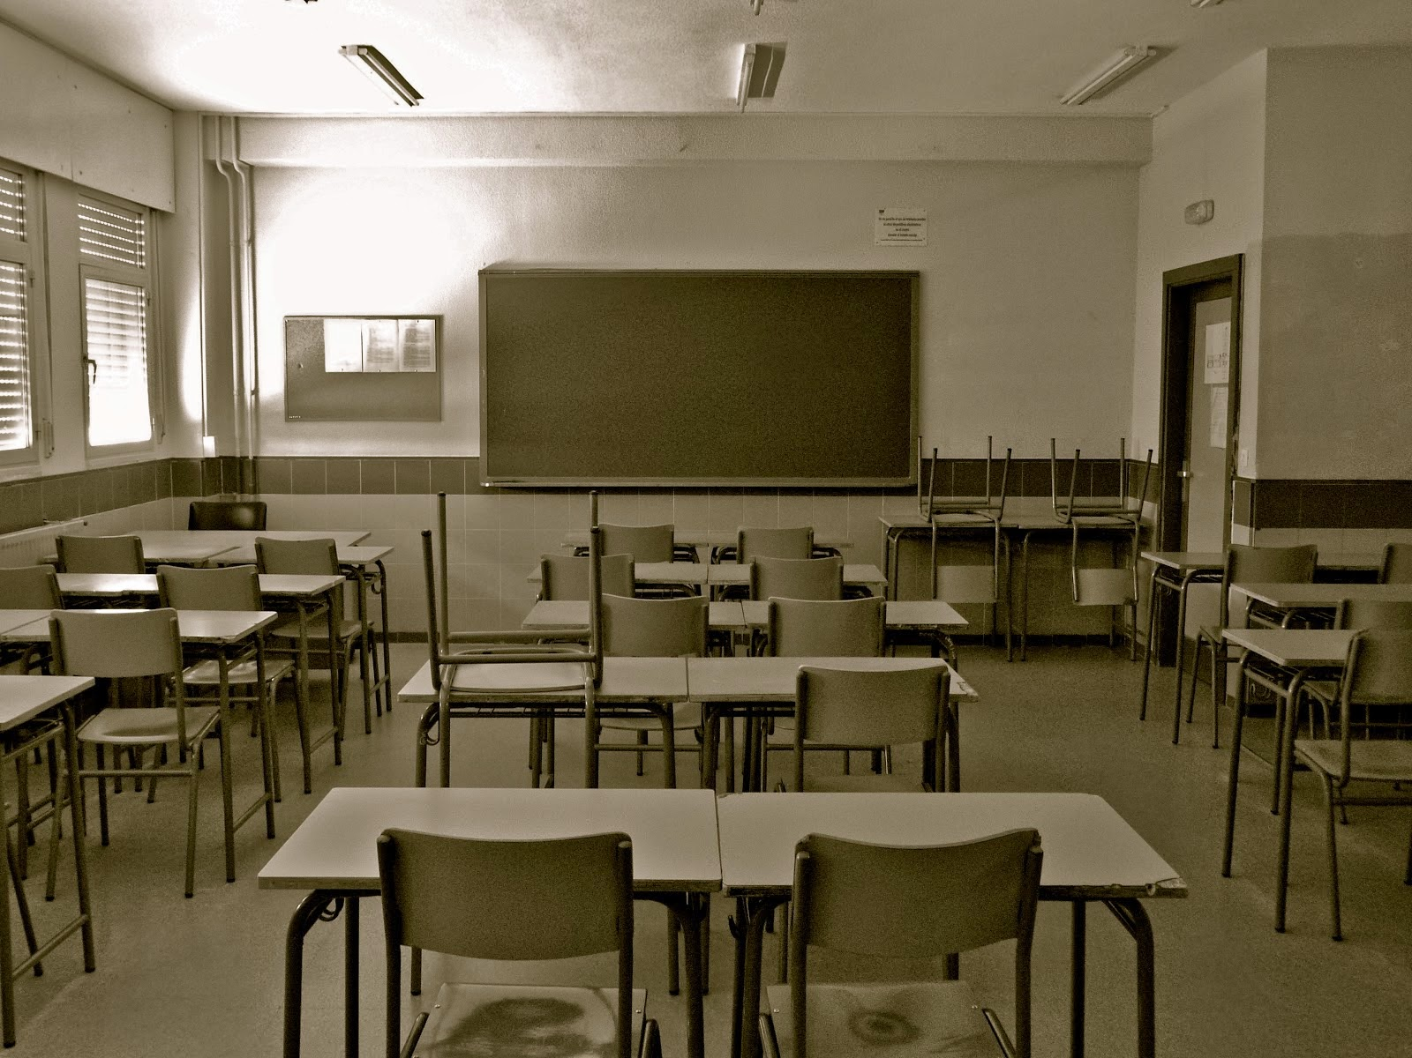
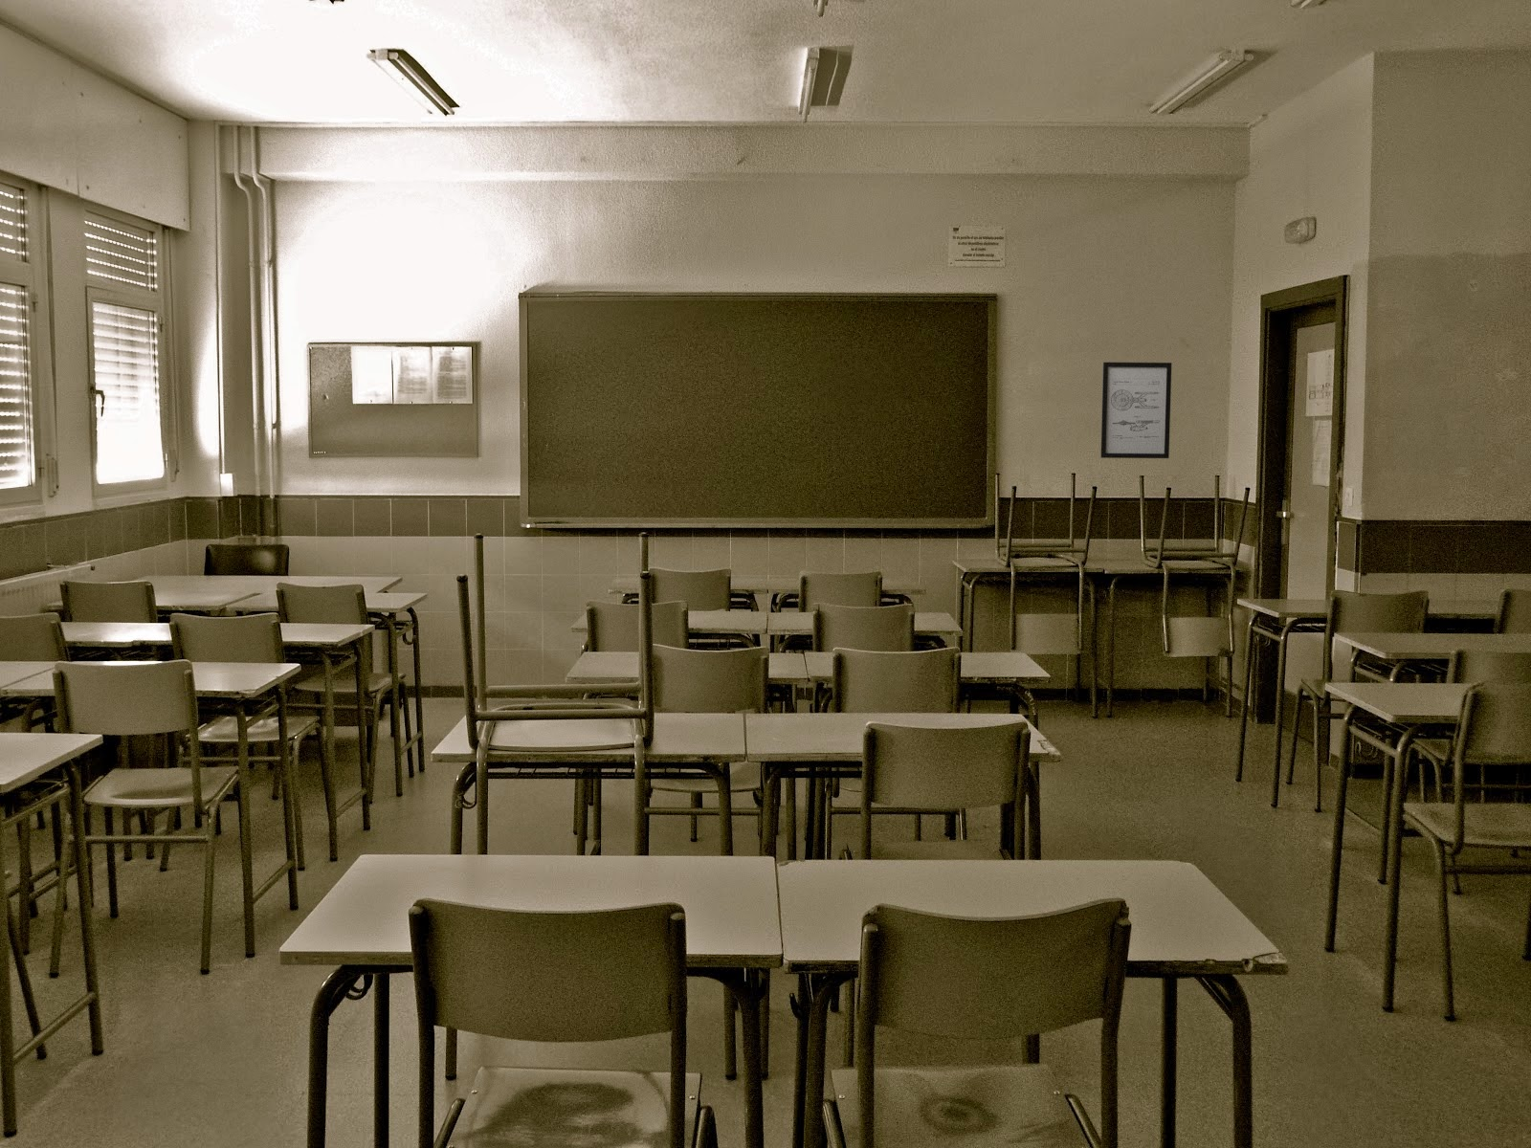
+ wall art (1136, 410)
